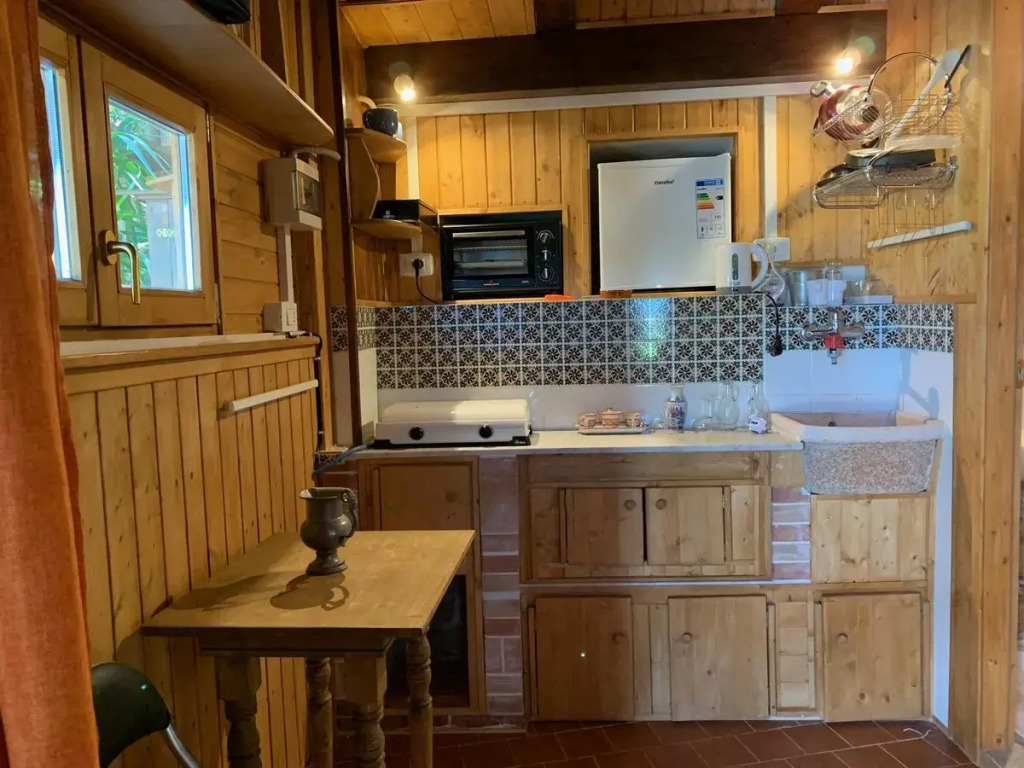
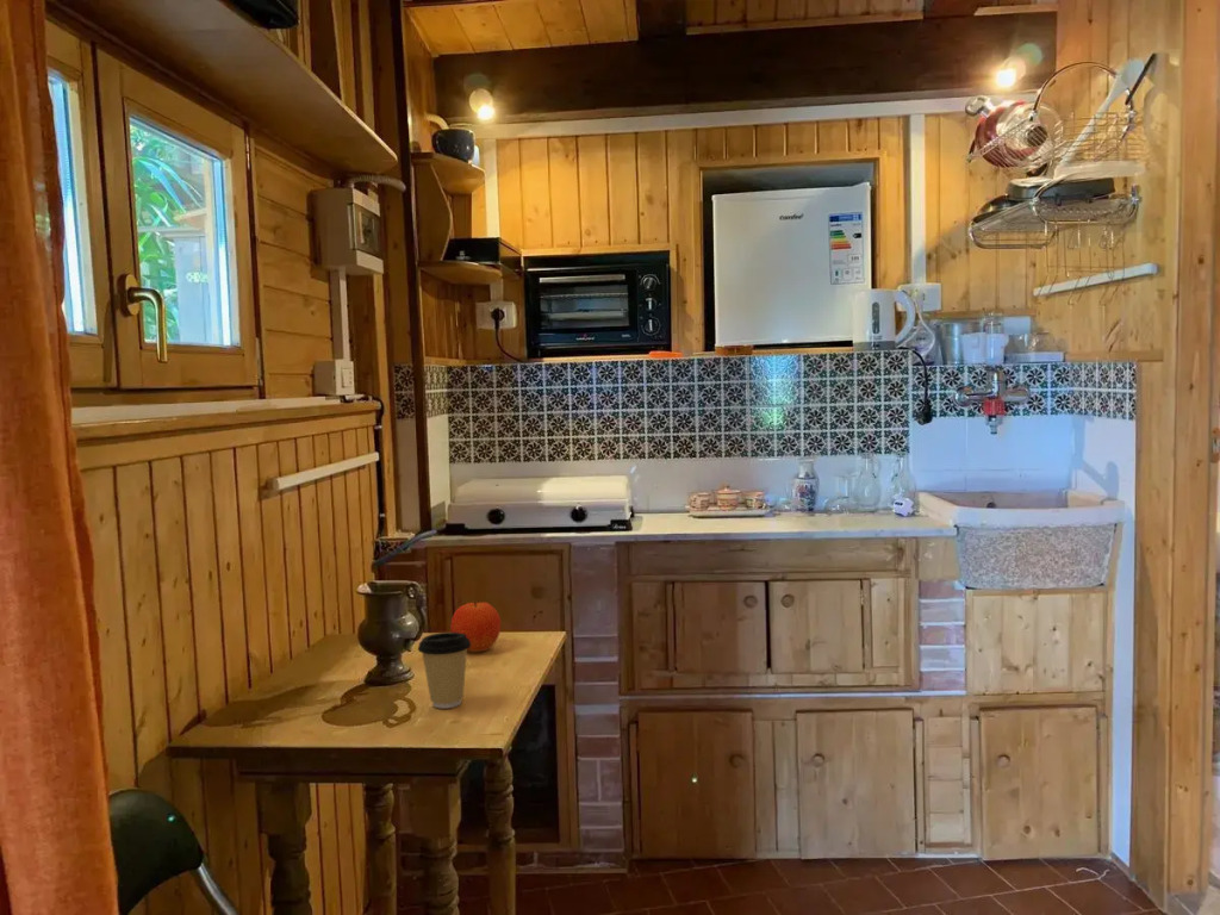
+ coffee cup (446, 668)
+ fruit (475, 625)
